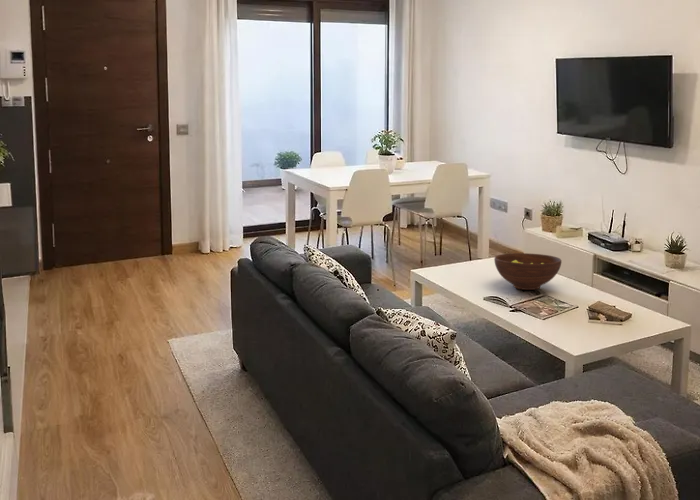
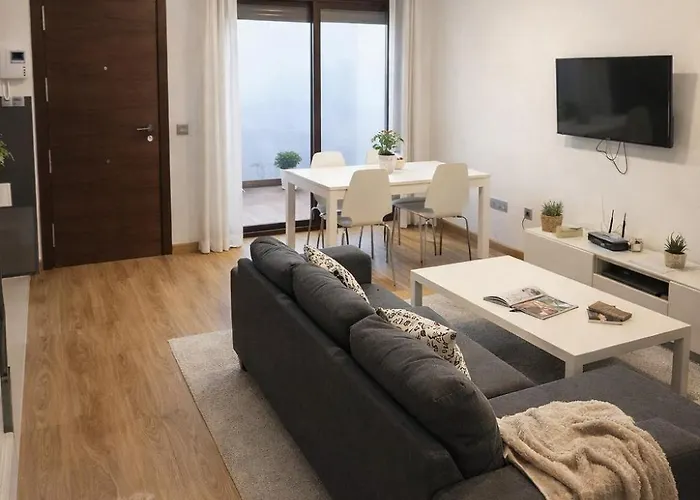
- fruit bowl (527, 273)
